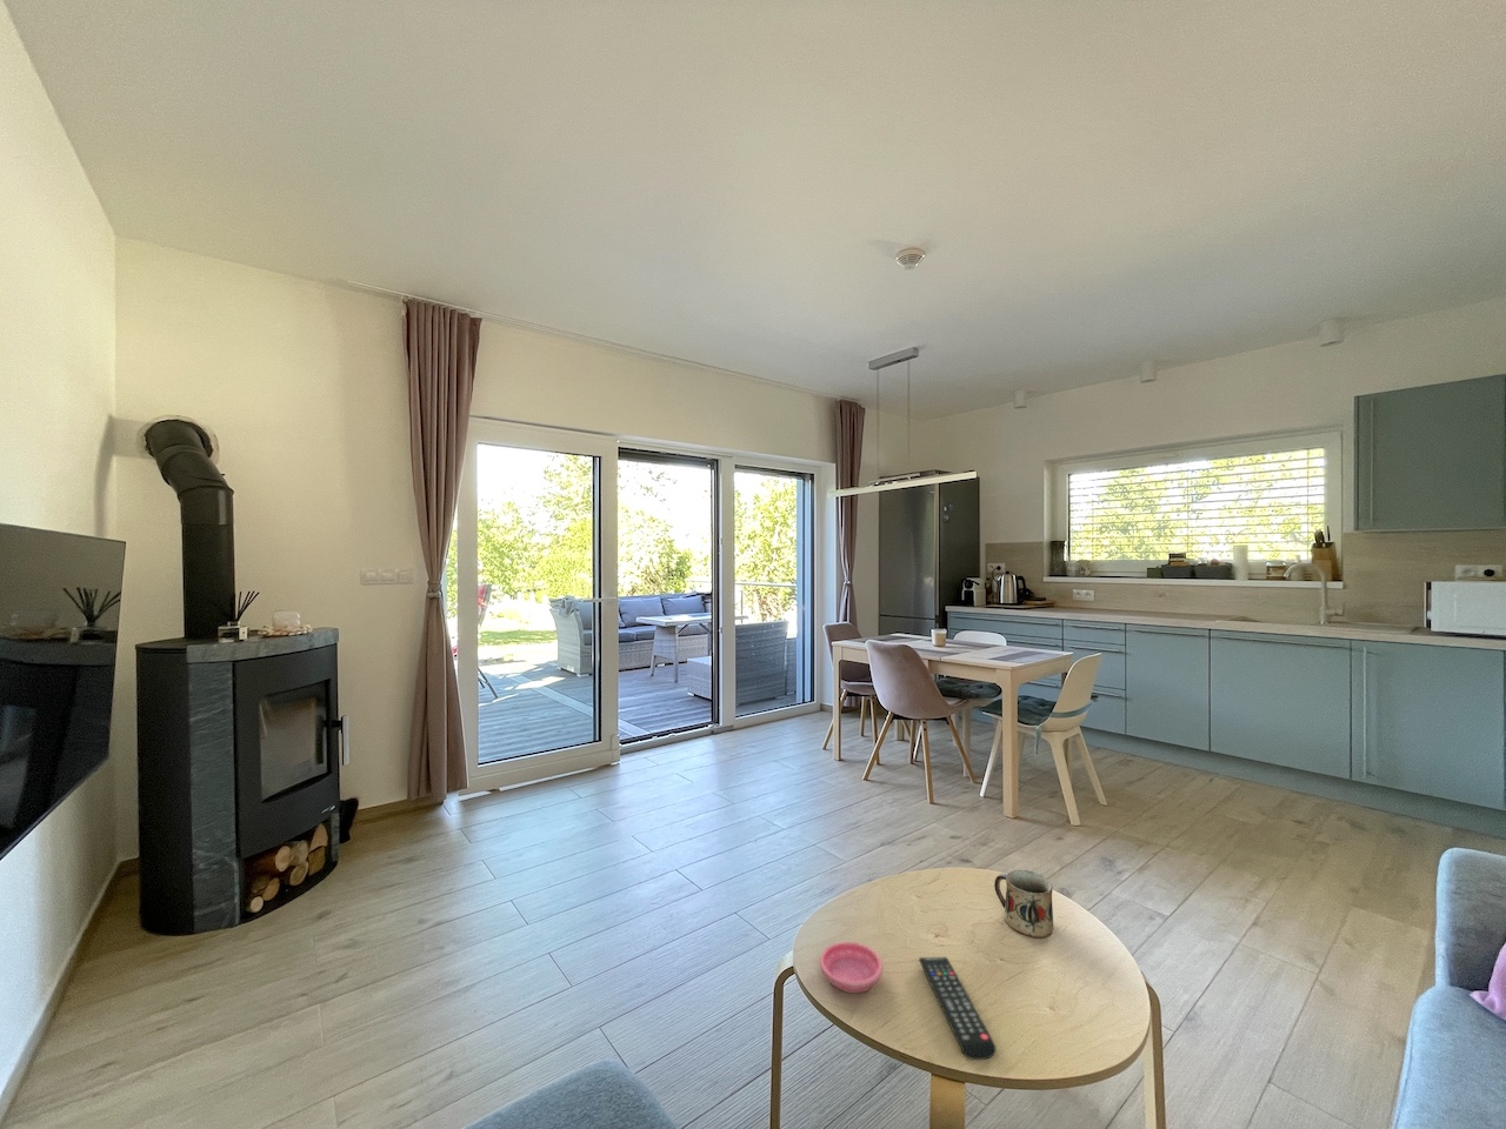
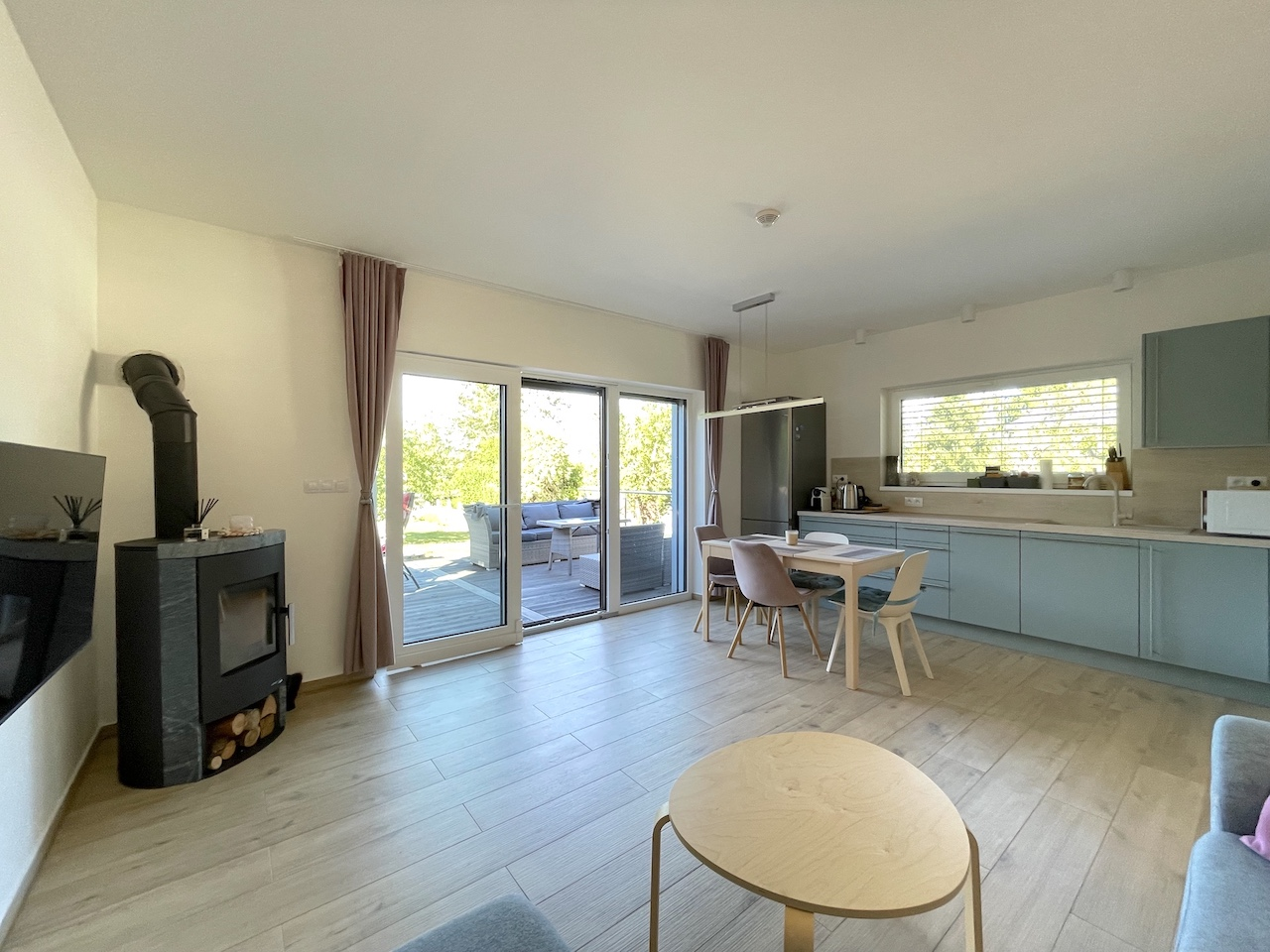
- remote control (953, 1001)
- mug (1025, 901)
- saucer (850, 968)
